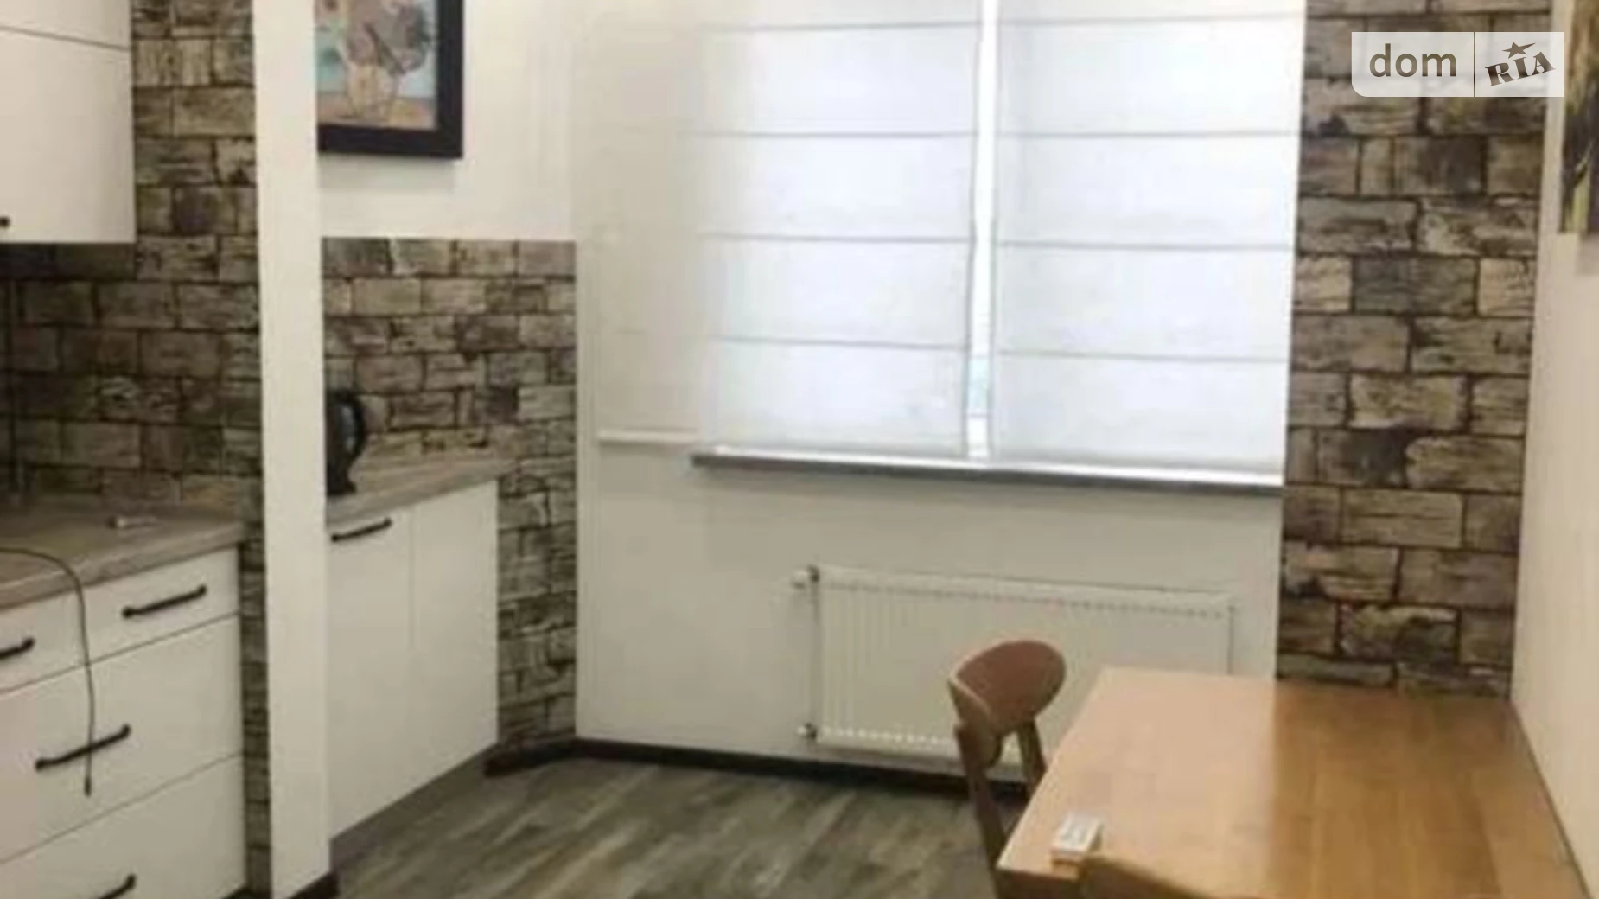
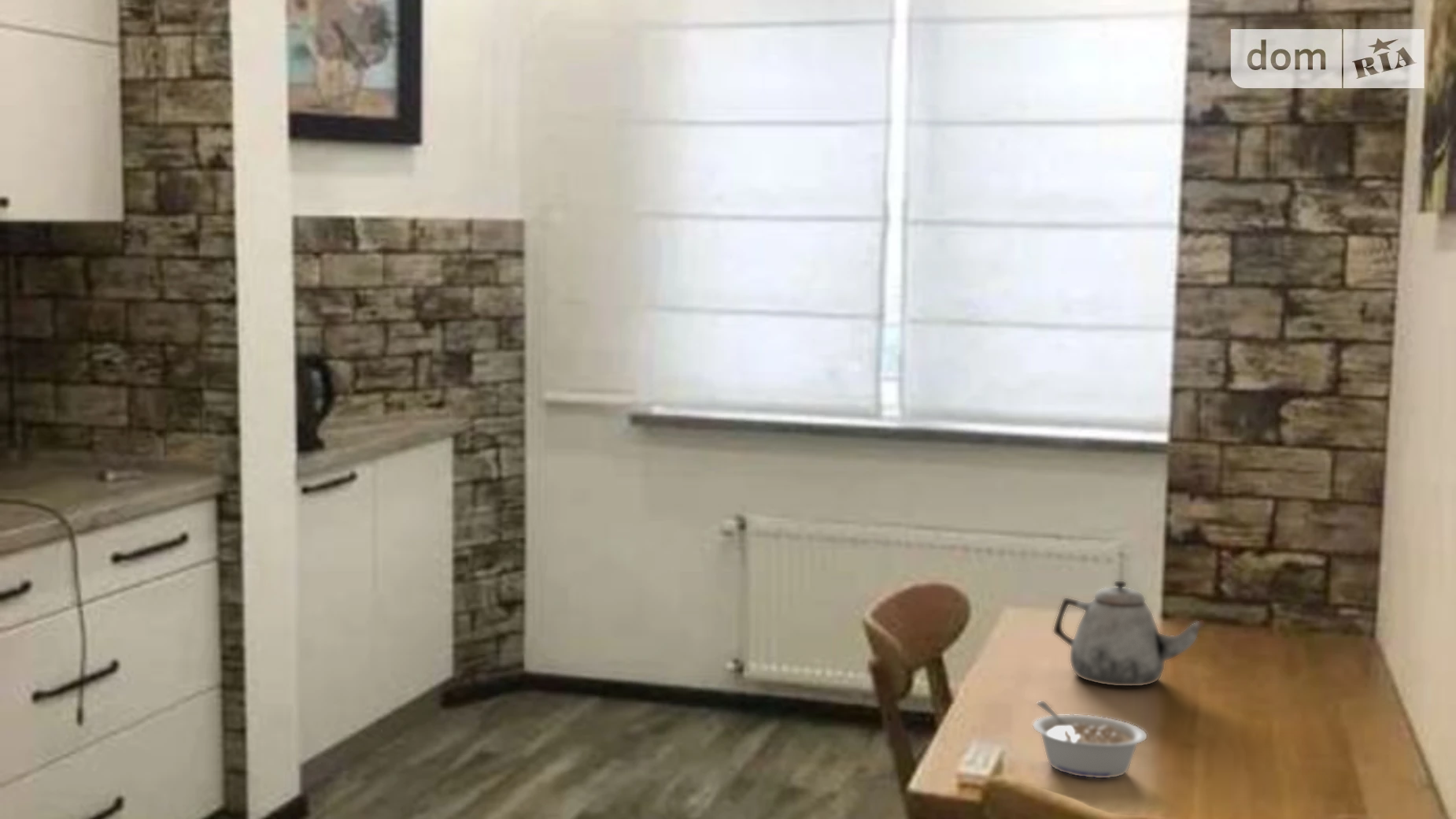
+ teapot (1128, 630)
+ legume (1084, 743)
